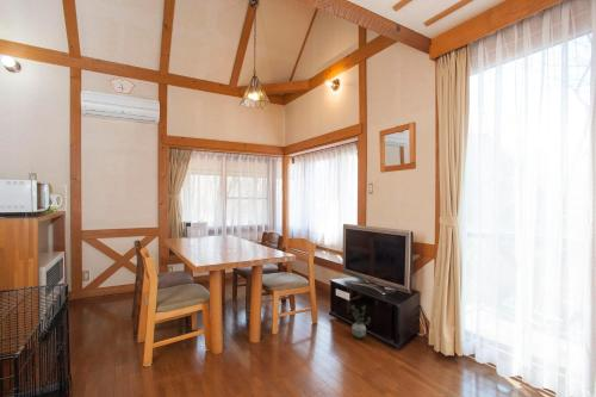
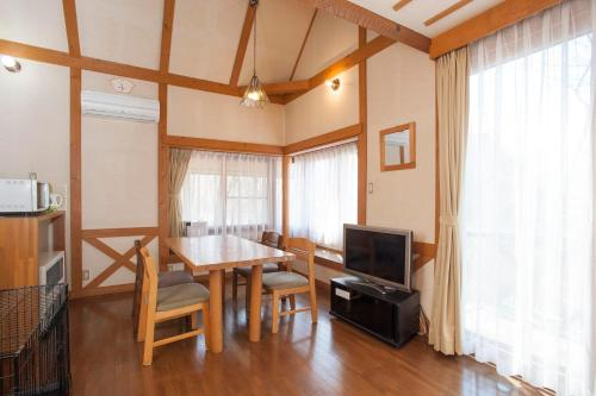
- potted plant (360, 322)
